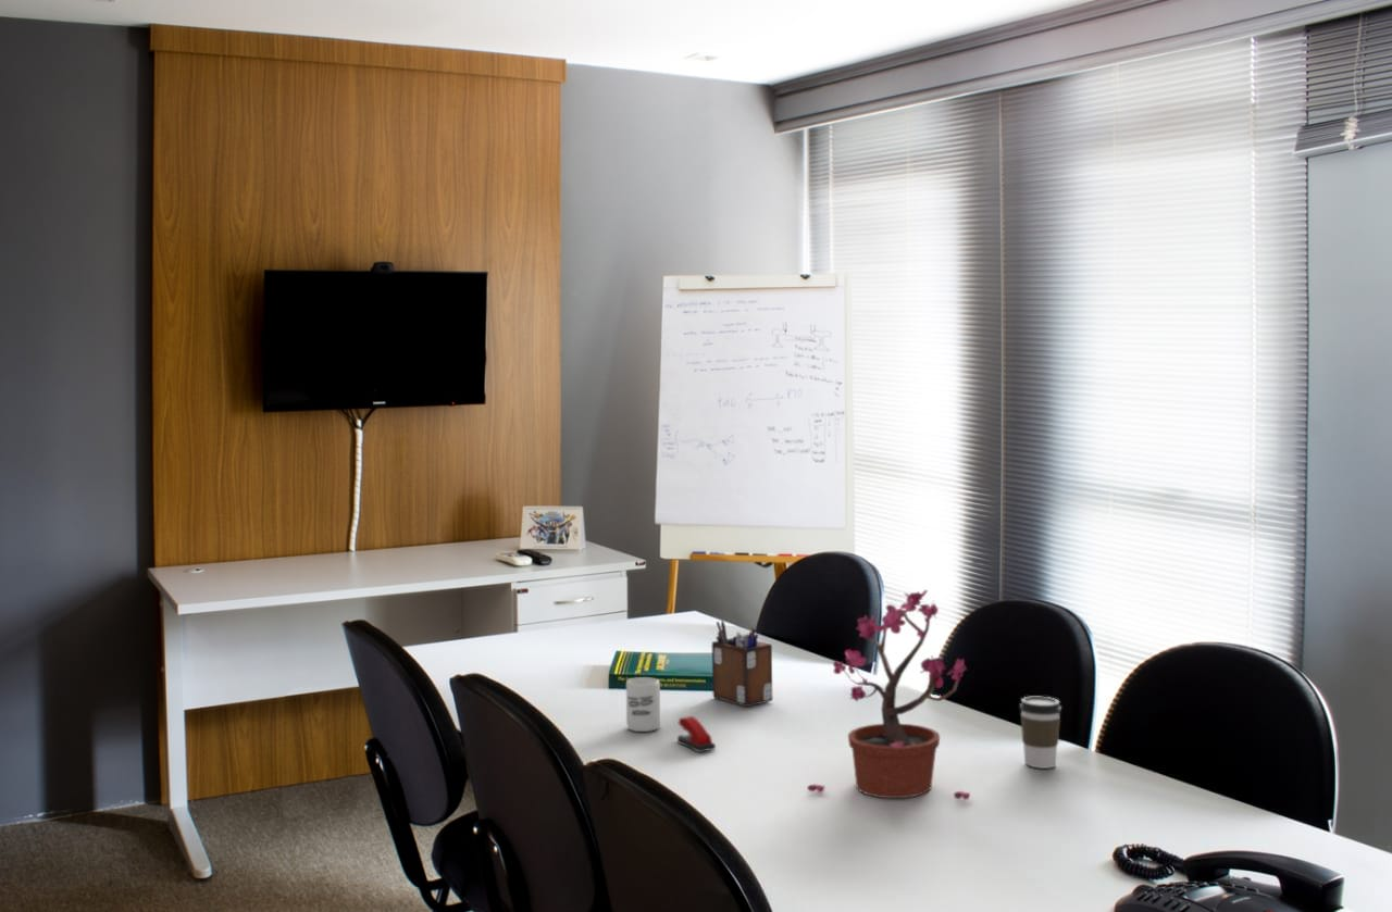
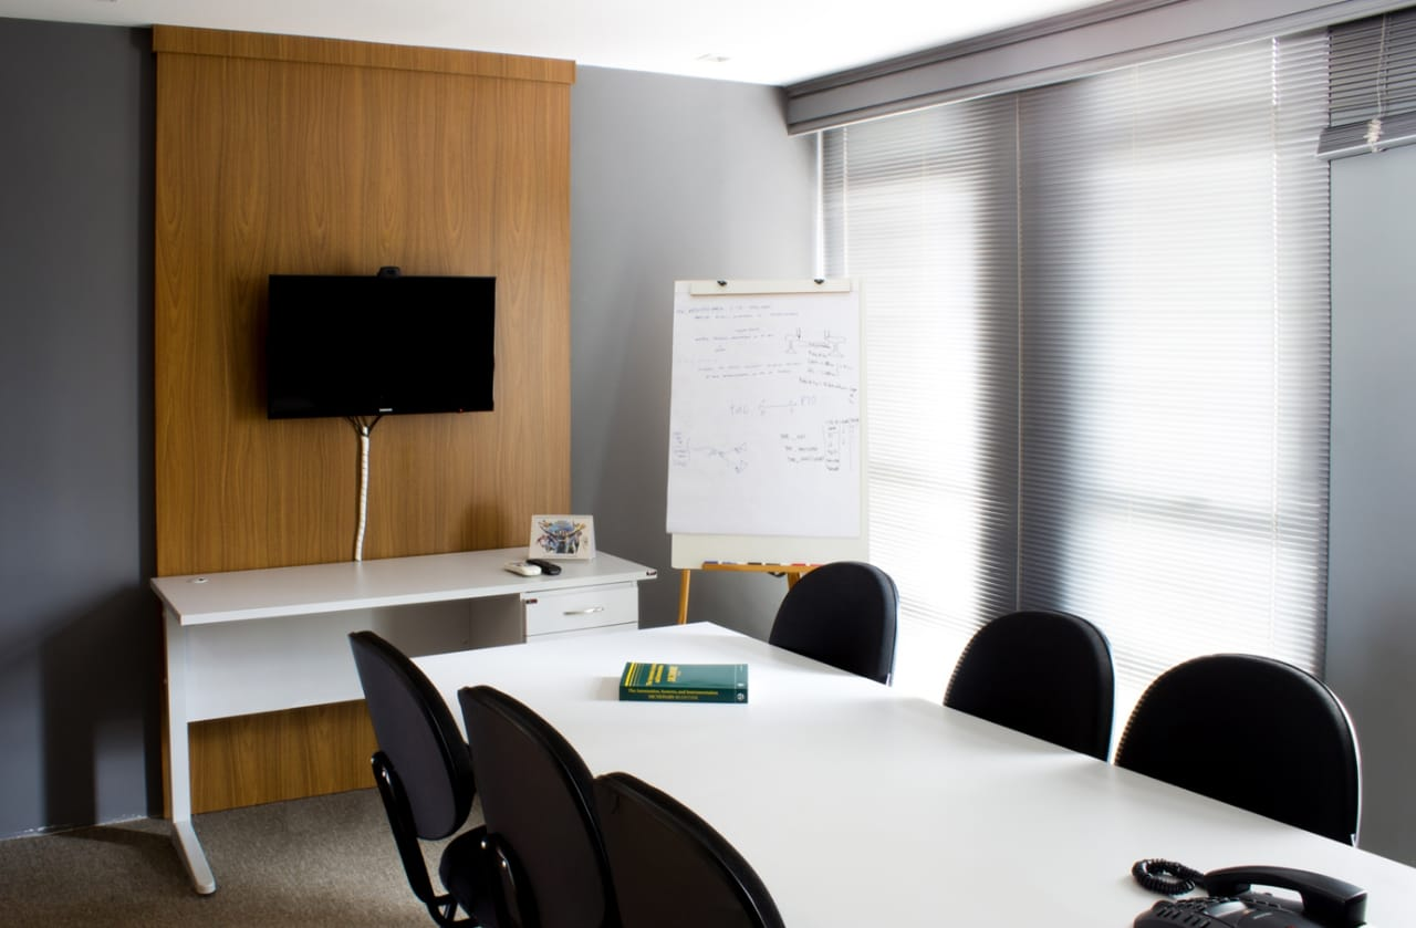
- potted plant (884, 690)
- stapler (694, 732)
- cup (643, 704)
- coffee cup (1040, 732)
- desk organizer (742, 660)
